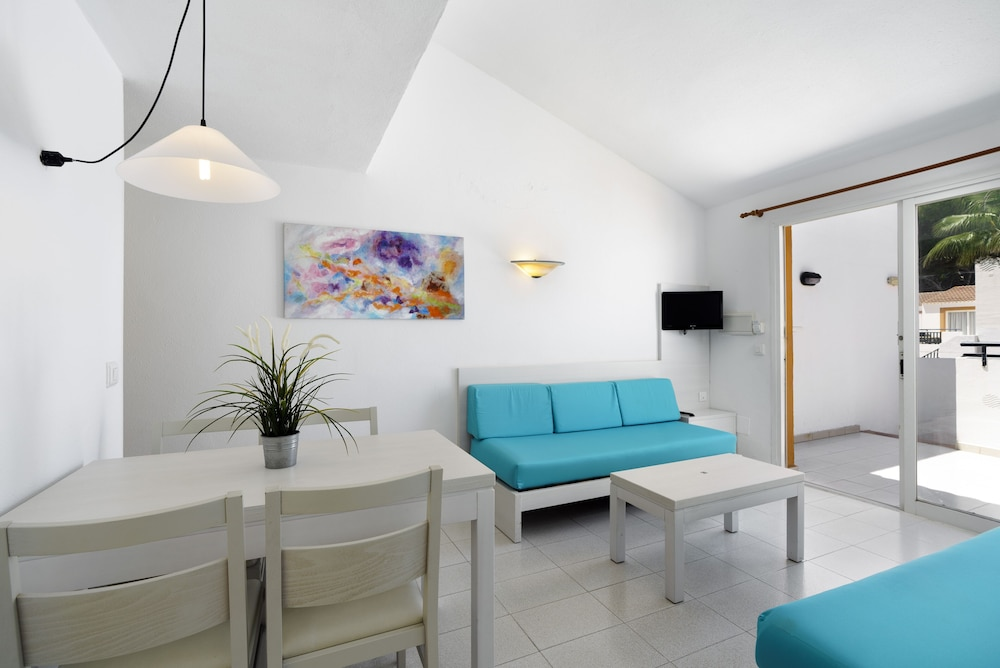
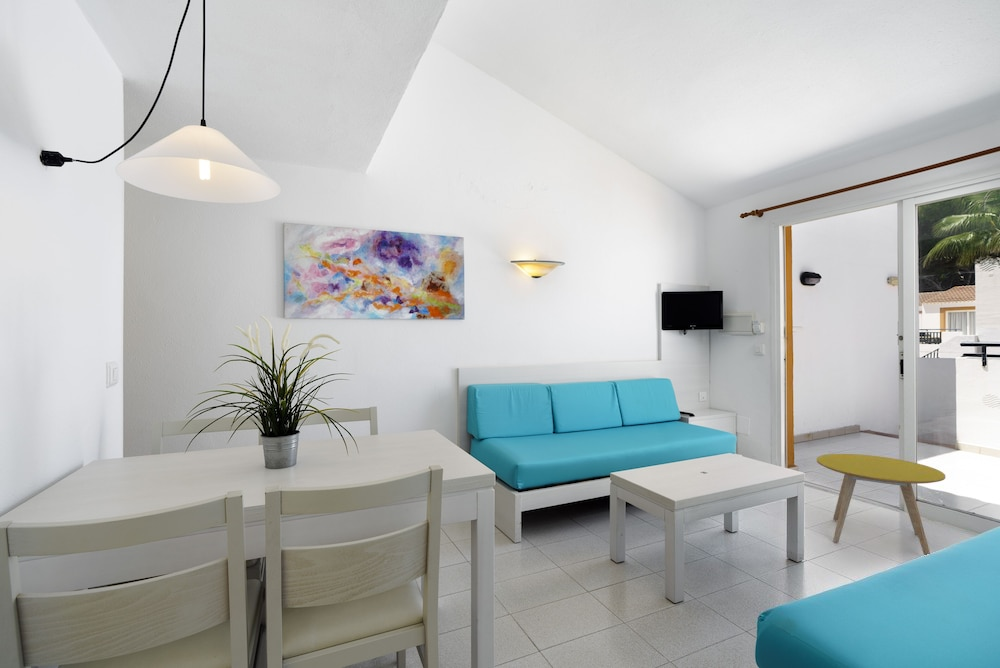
+ side table (878, 482)
